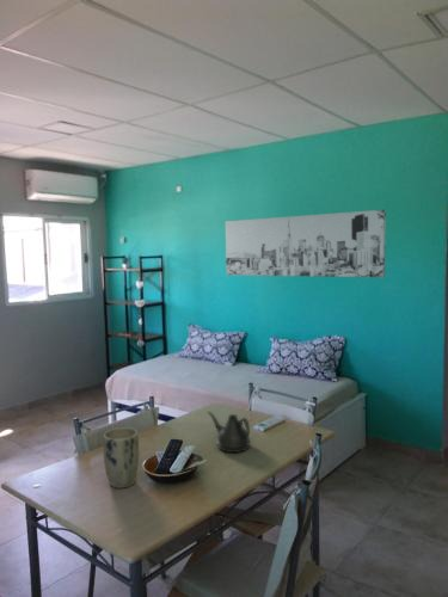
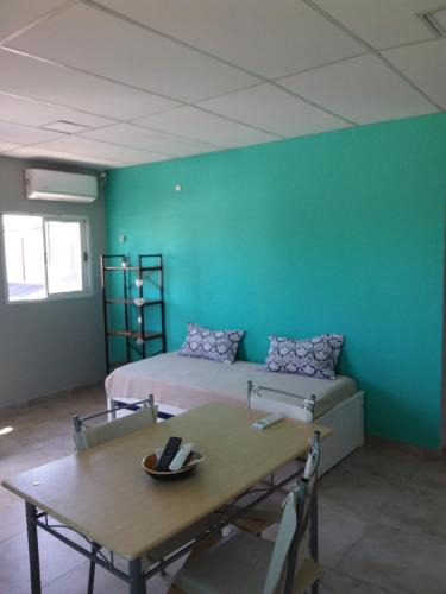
- plant pot (121, 457)
- teapot (228, 429)
- wall art (296, 246)
